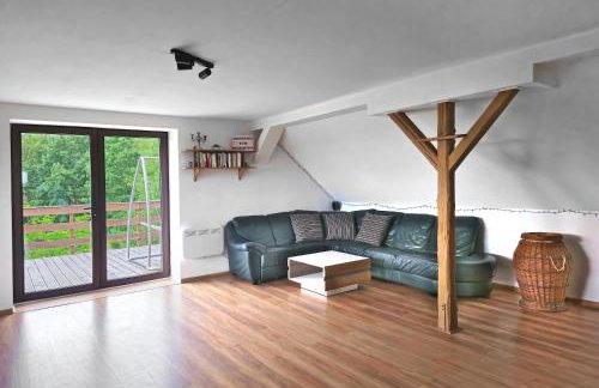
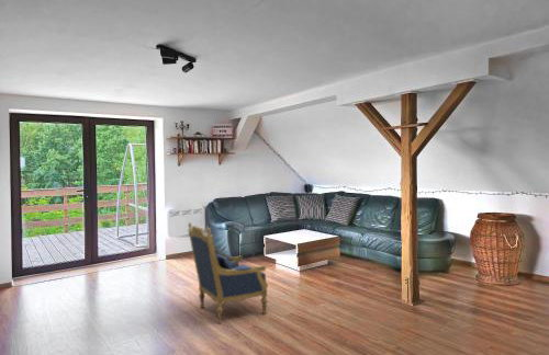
+ armchair (226, 261)
